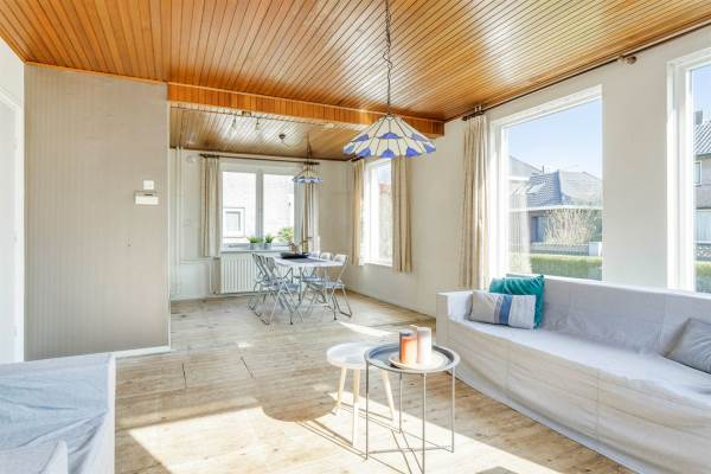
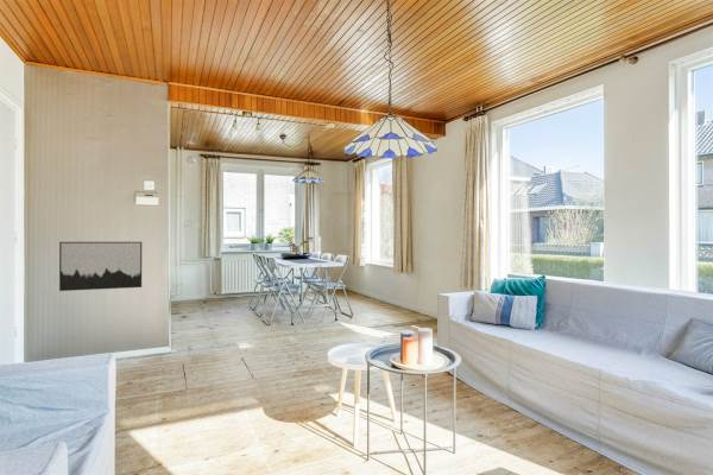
+ wall art (102, 265)
